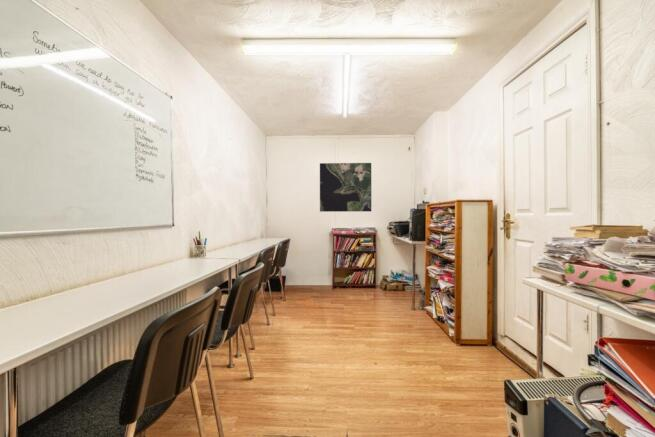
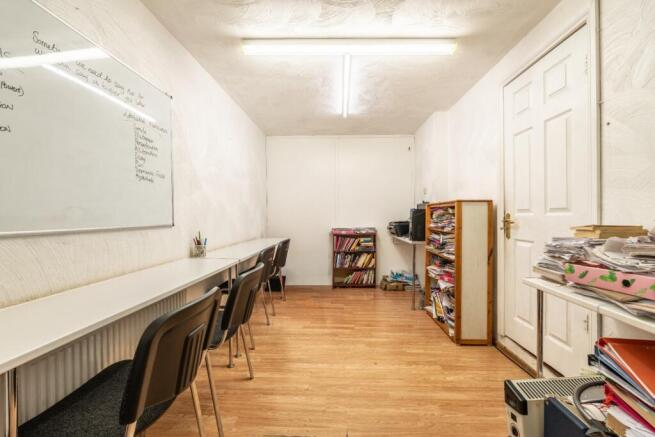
- map (345, 187)
